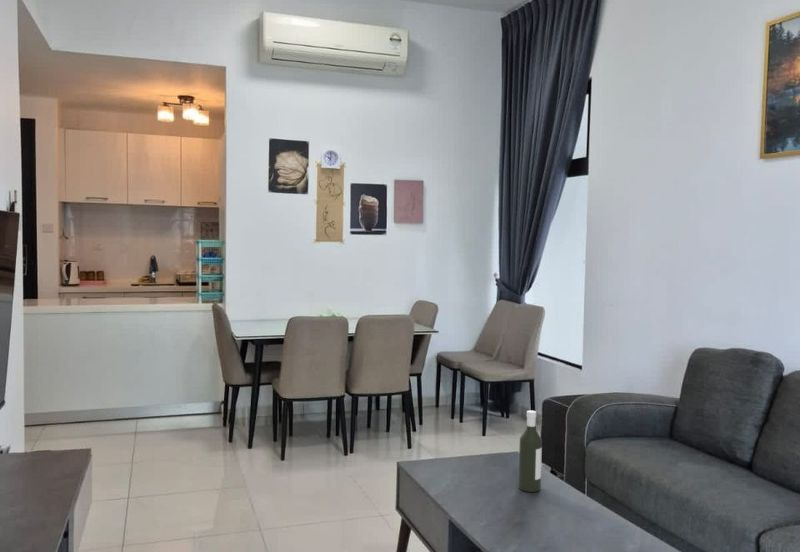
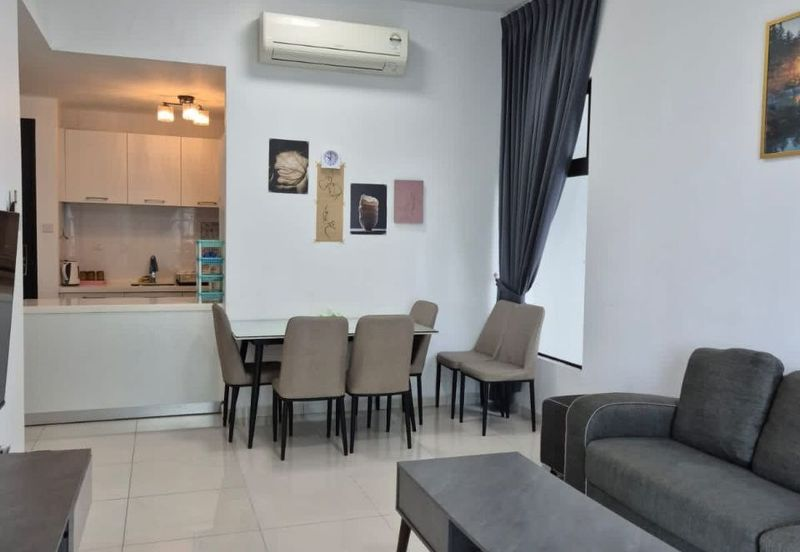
- bottle (530, 449)
